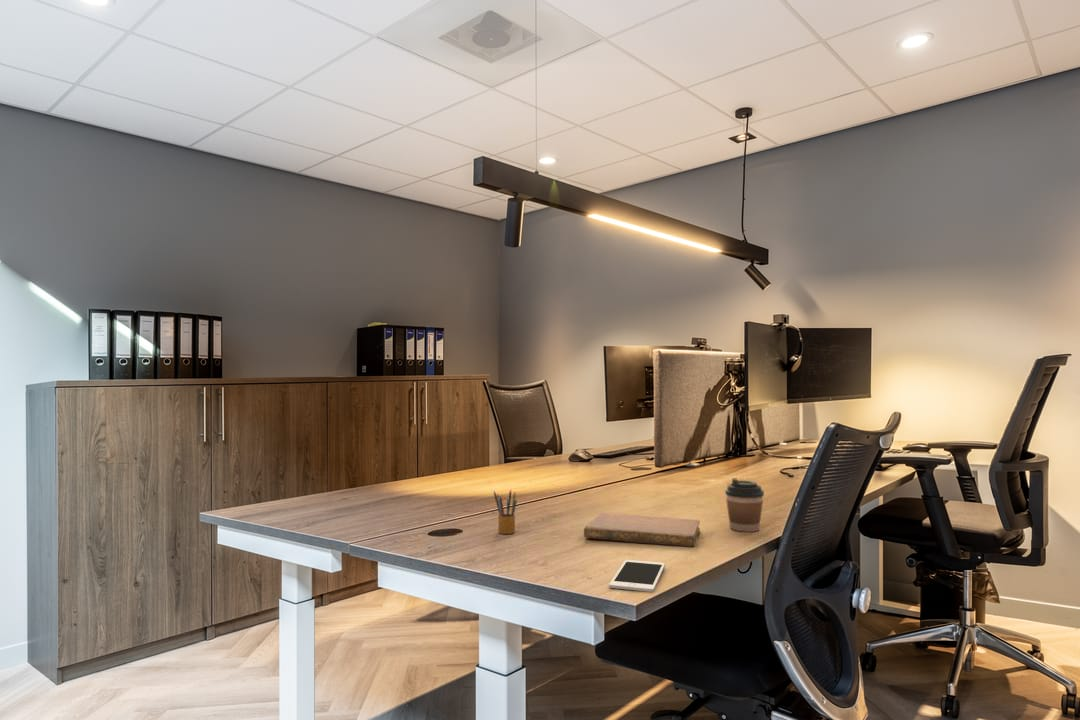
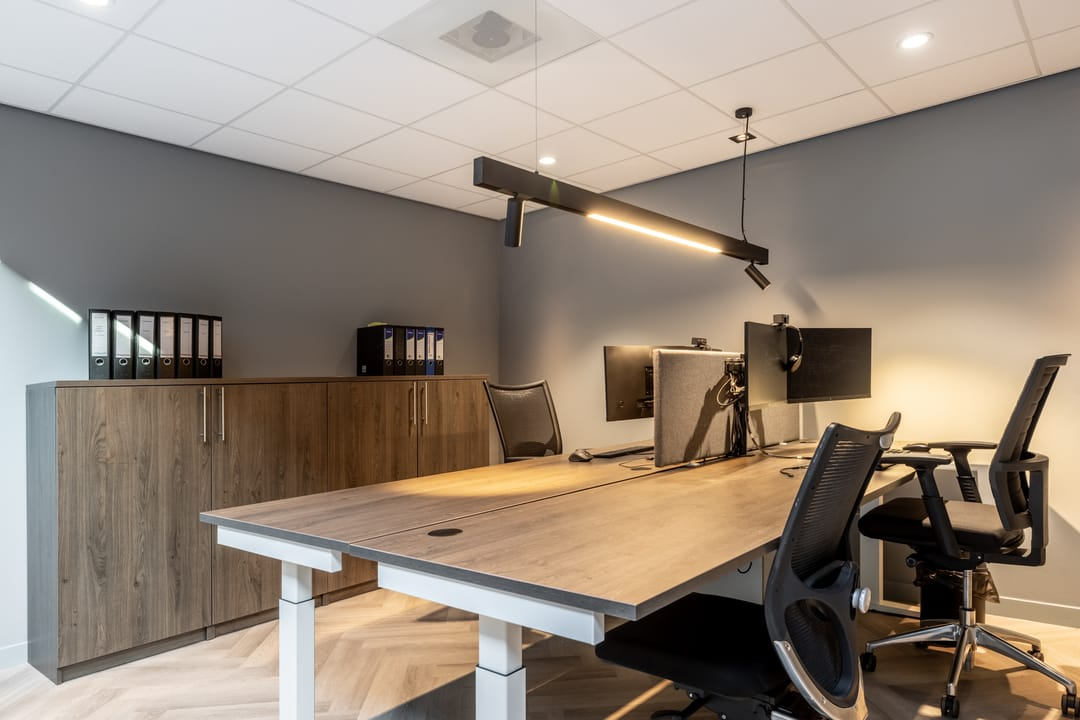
- coffee cup (744, 503)
- cell phone (638, 574)
- pencil box (507, 510)
- notebook (643, 528)
